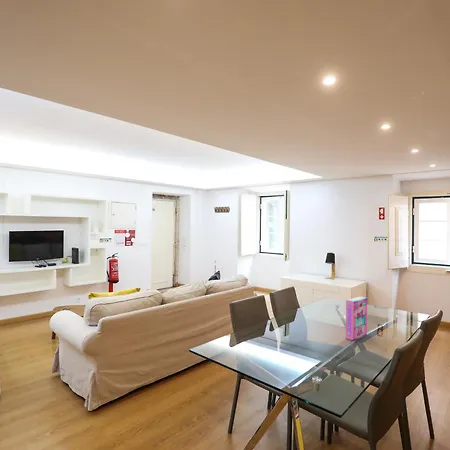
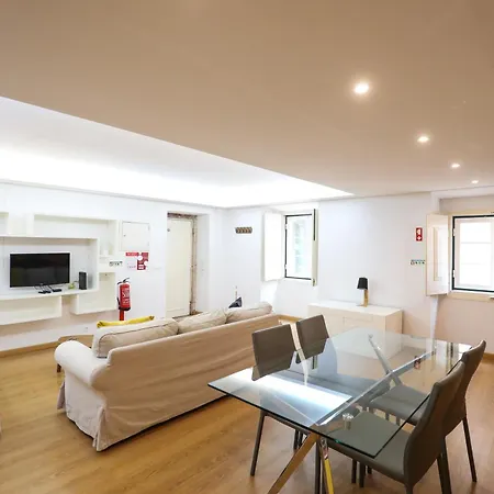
- cereal box (356, 317)
